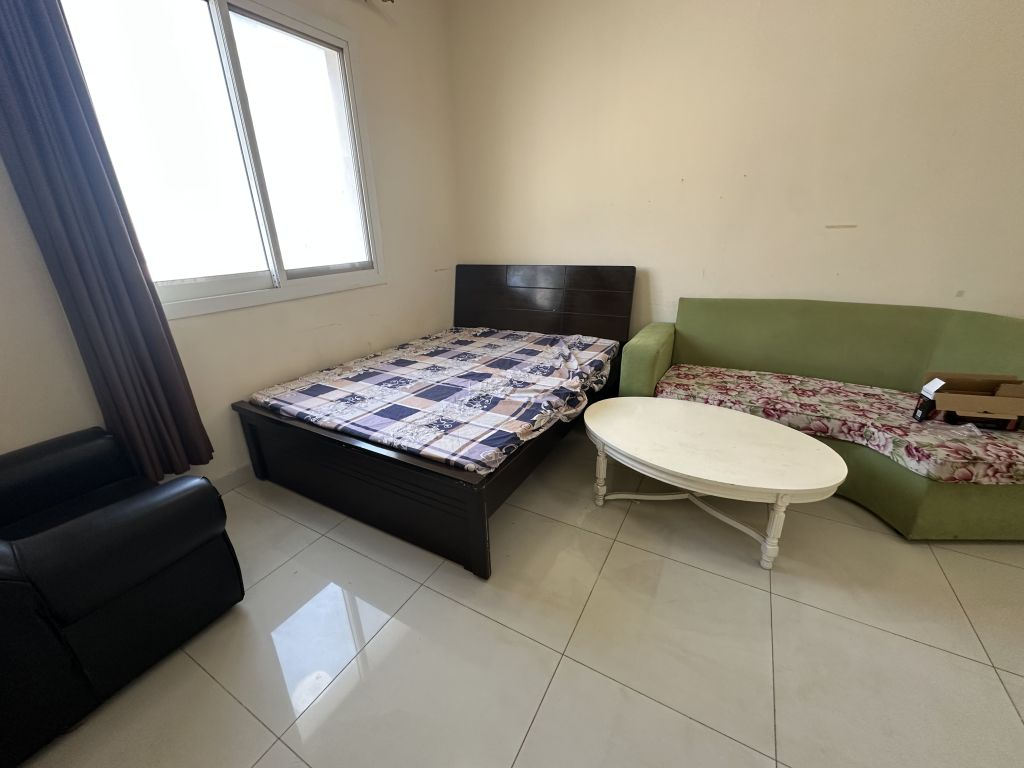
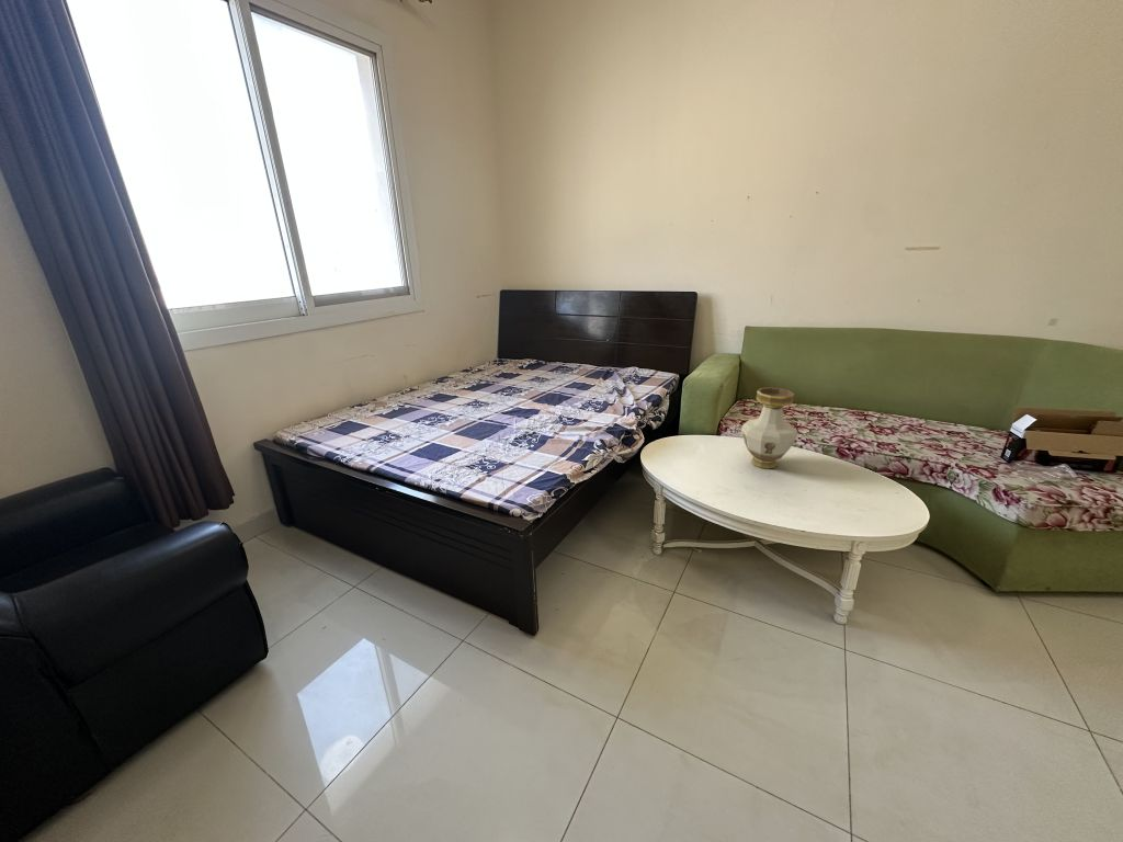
+ vase (769, 429)
